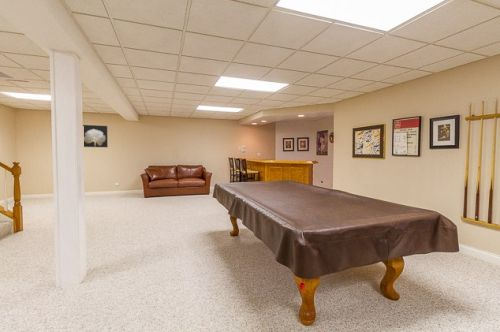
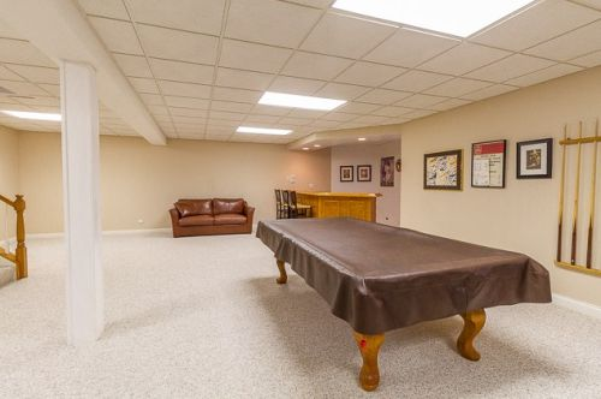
- wall art (95, 136)
